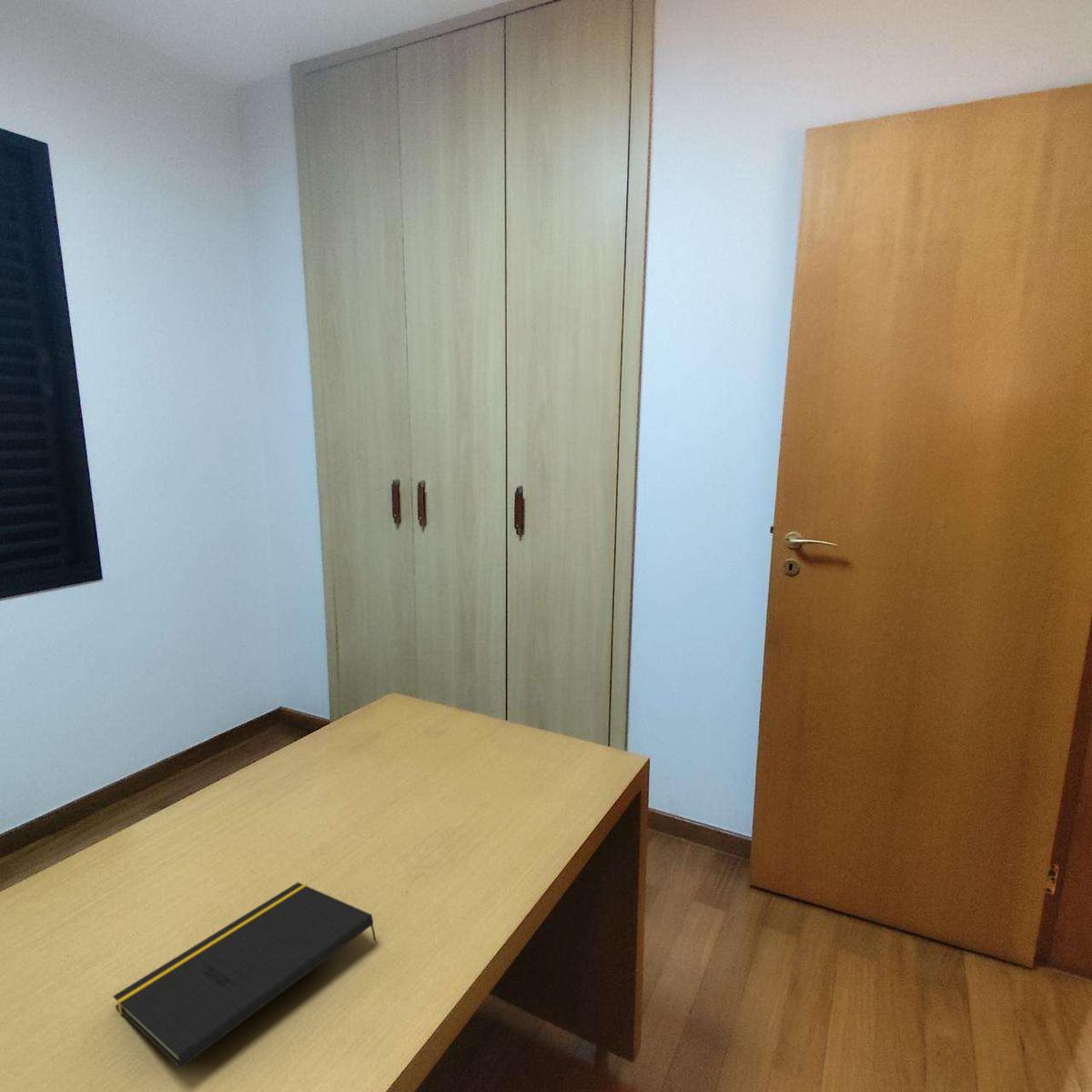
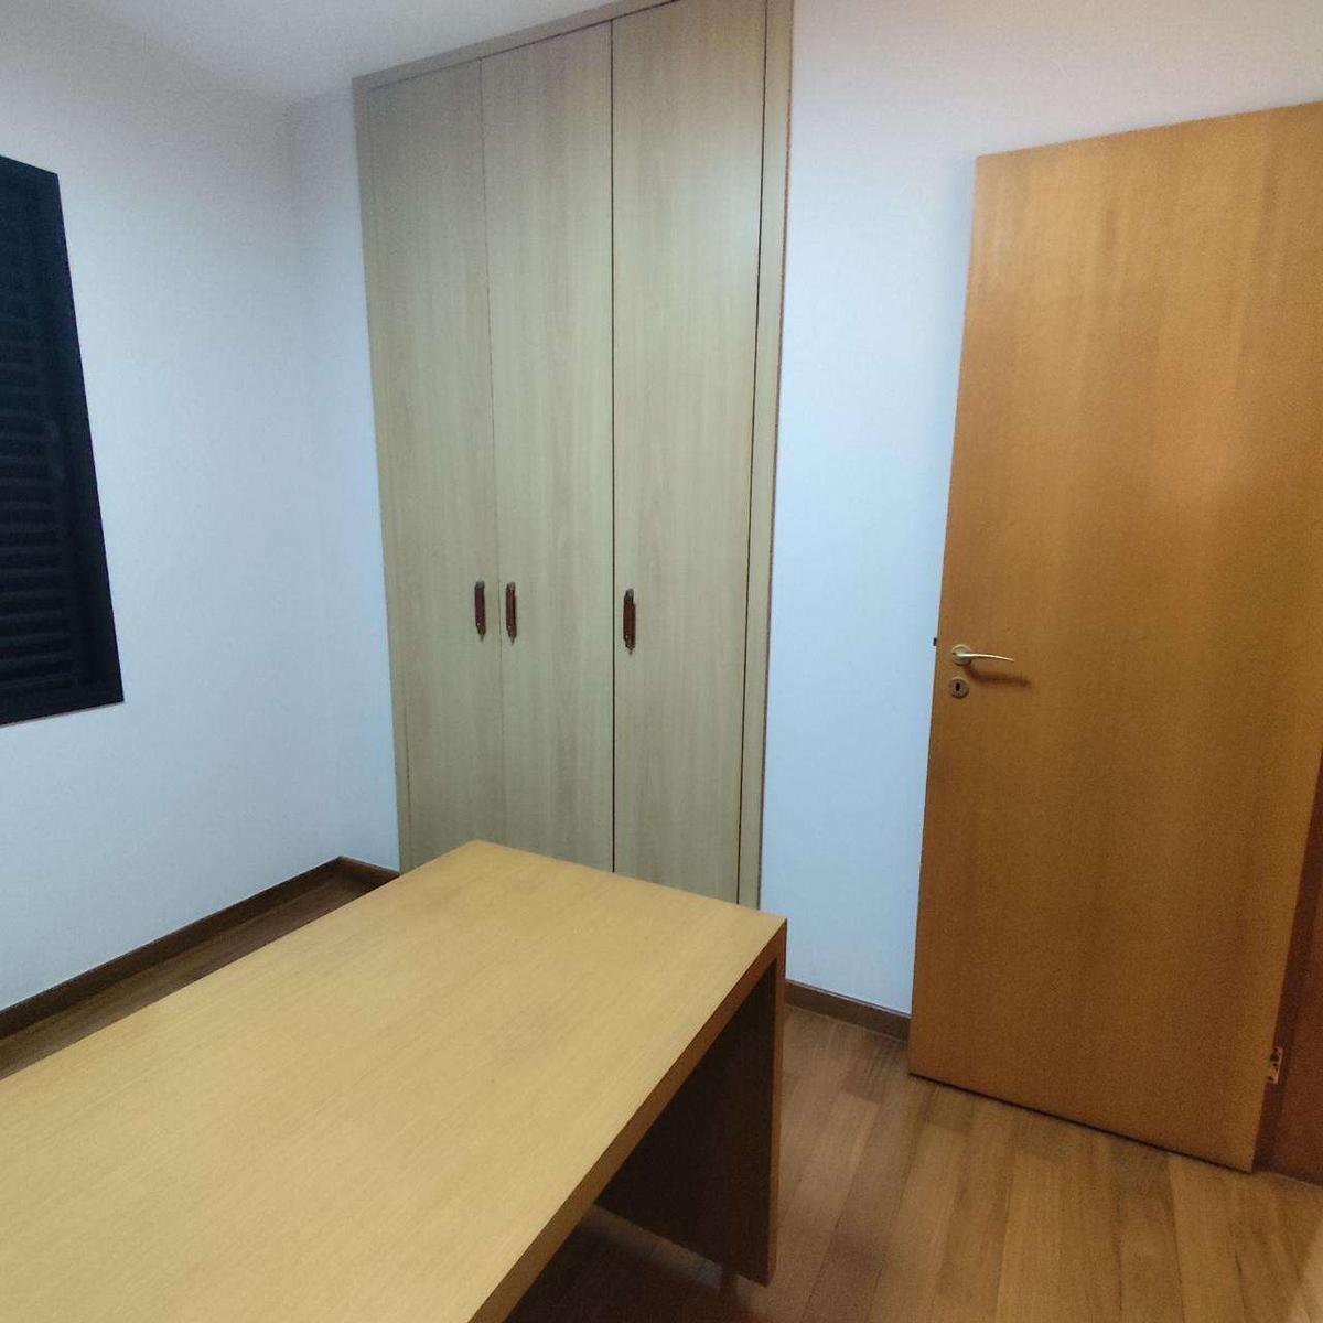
- notepad (249, 958)
